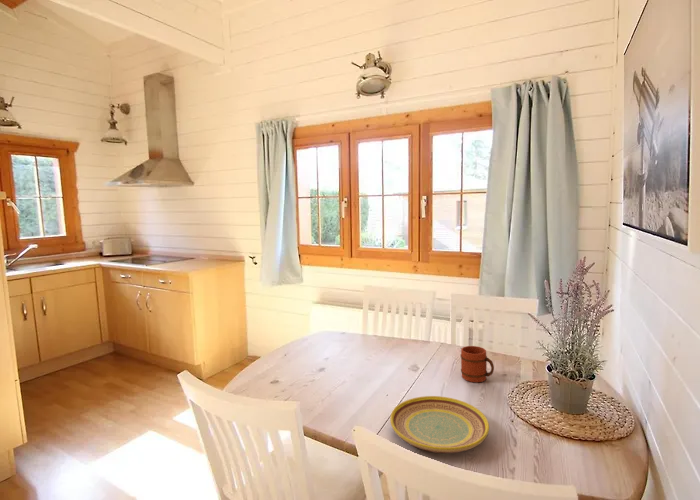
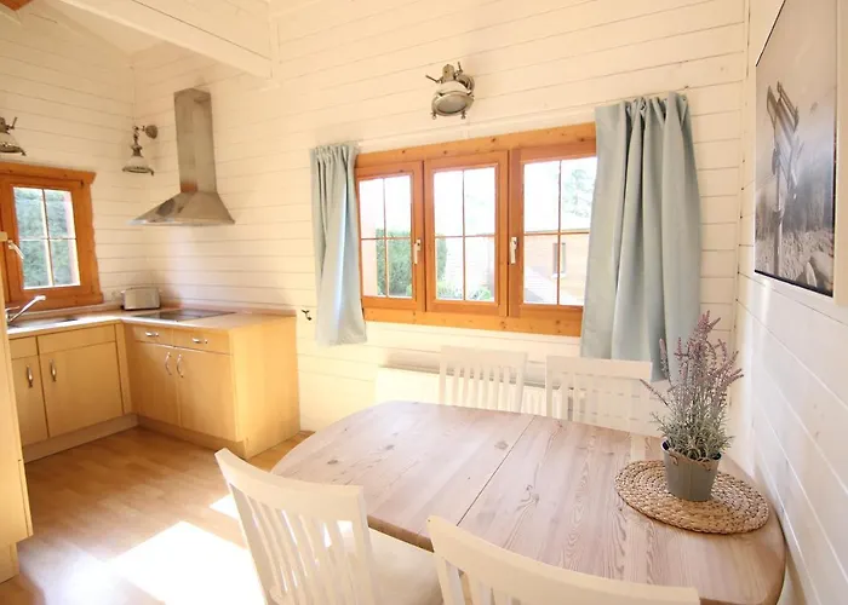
- mug (477, 364)
- plate (438, 424)
